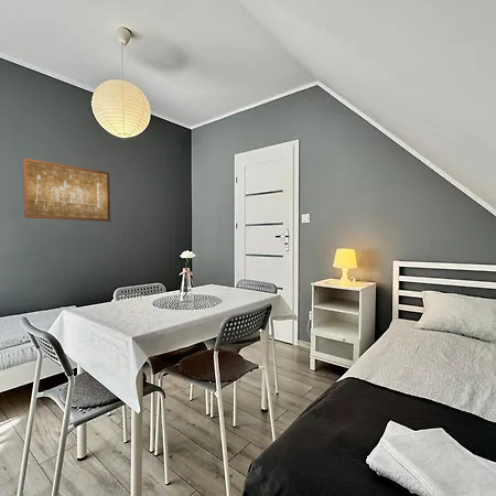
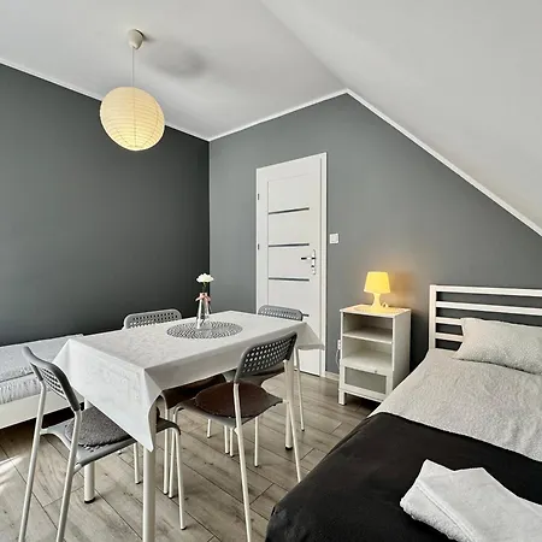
- wall art (71, 193)
